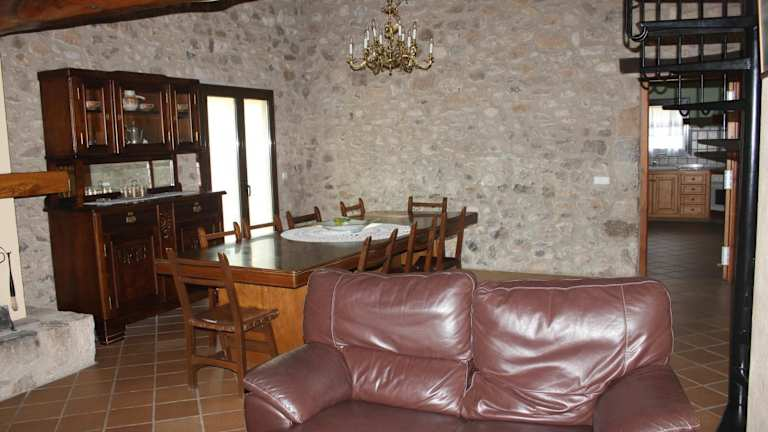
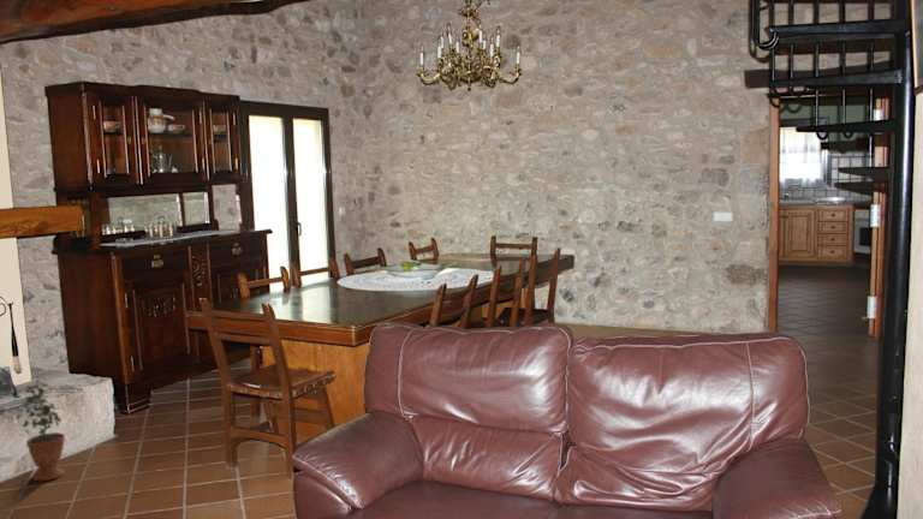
+ potted plant (40, 429)
